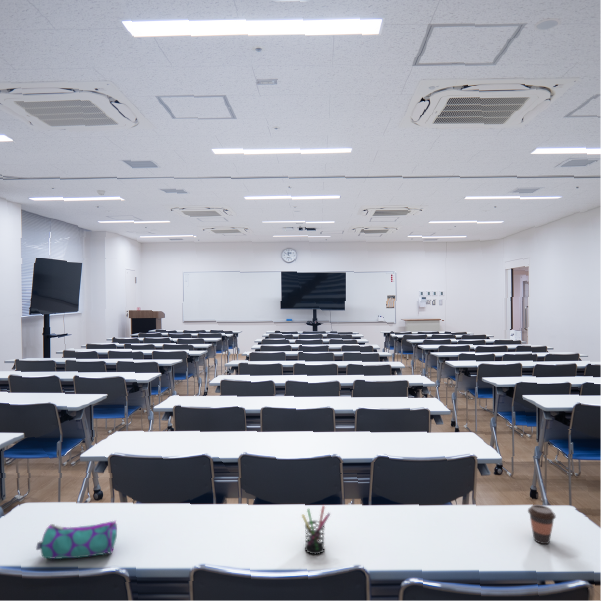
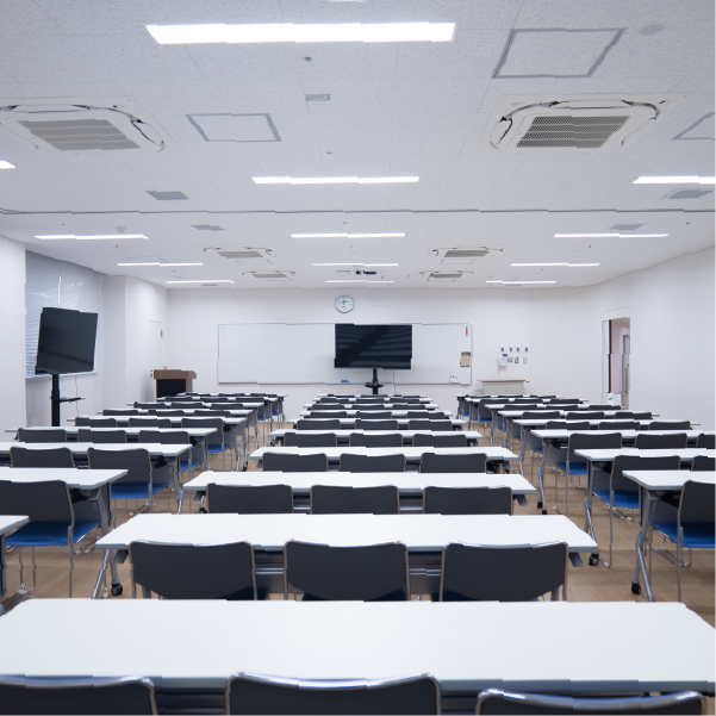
- pencil case (79, 538)
- coffee cup (541, 524)
- pen holder (314, 527)
